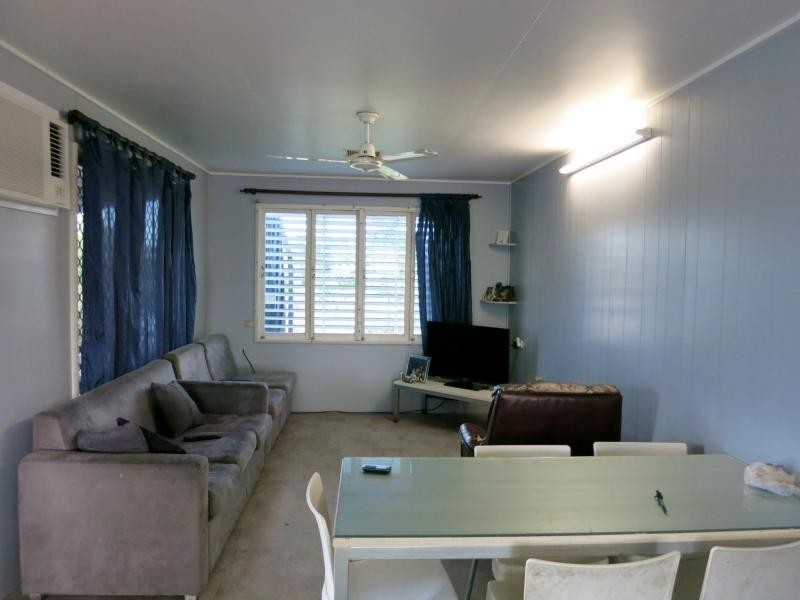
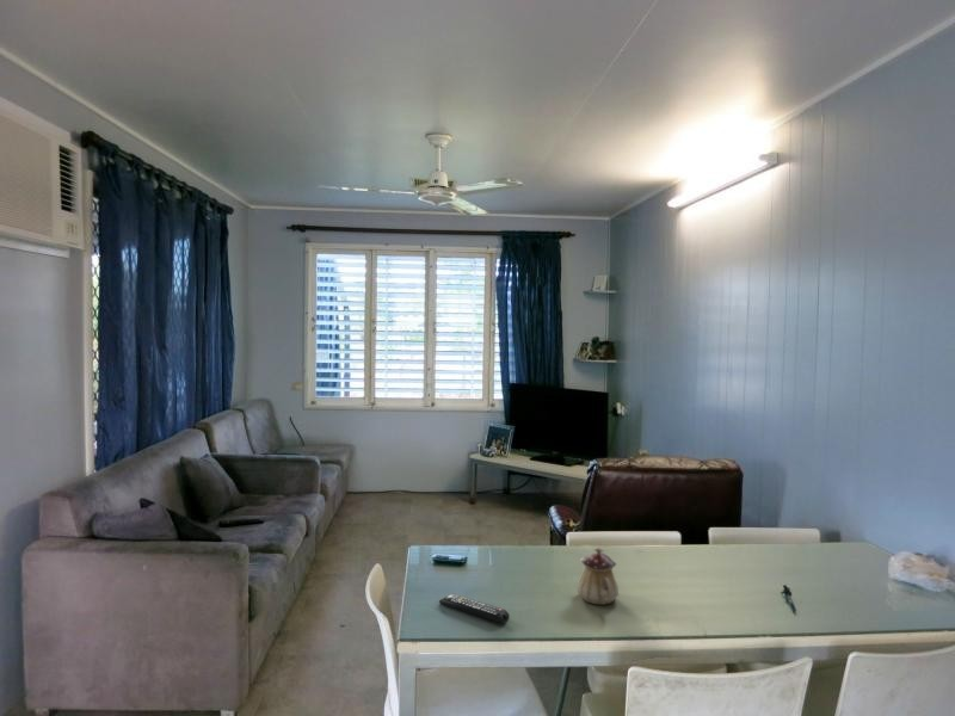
+ remote control (473, 607)
+ teapot (598, 574)
